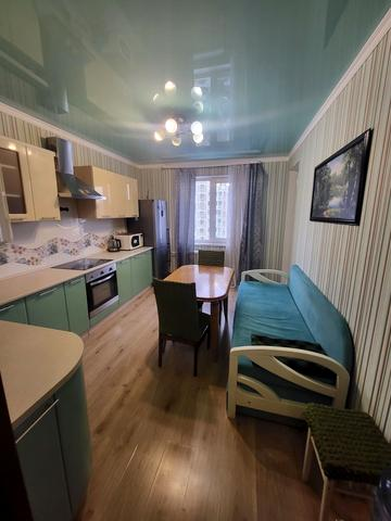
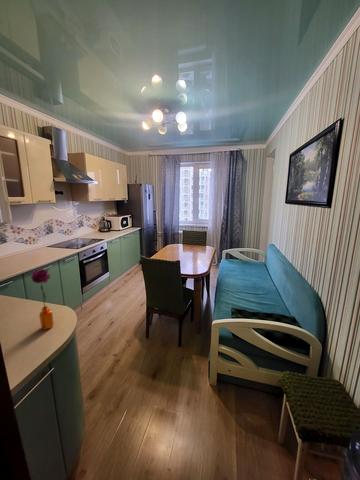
+ flower (43, 299)
